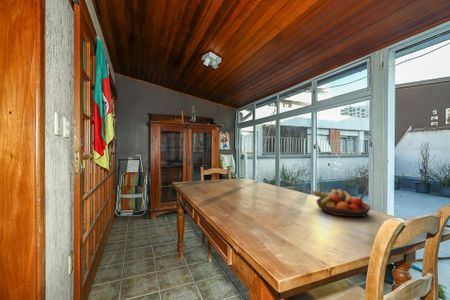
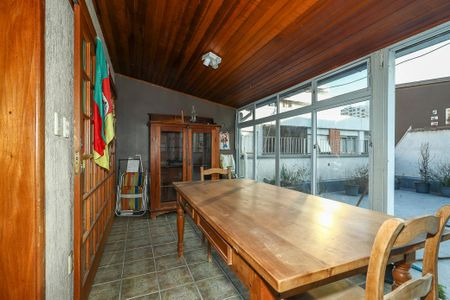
- fruit bowl (341, 201)
